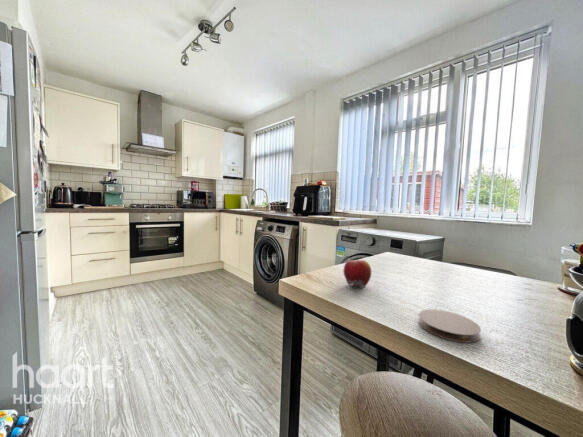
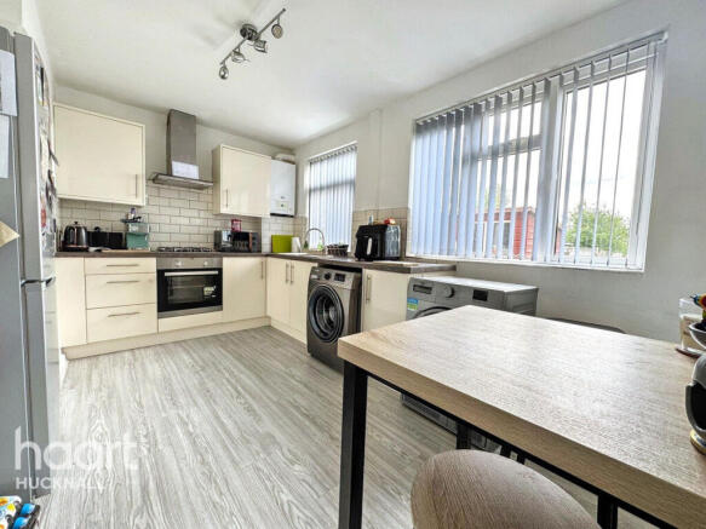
- apple (357, 272)
- coaster (447, 324)
